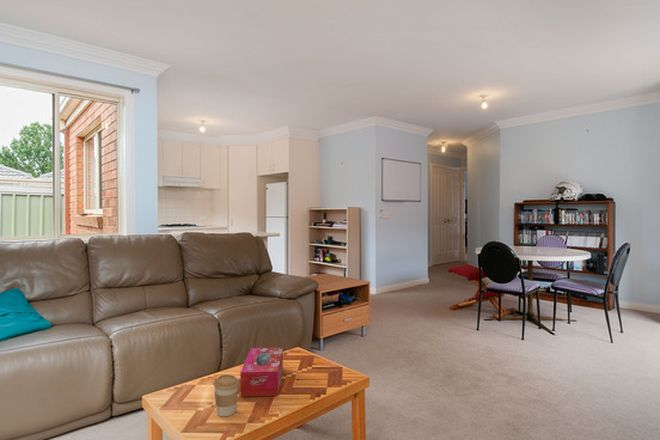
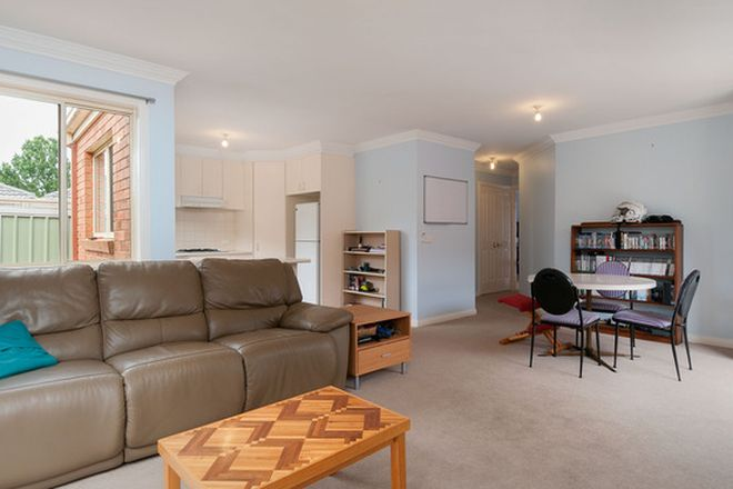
- tissue box (263, 369)
- coffee cup (226, 394)
